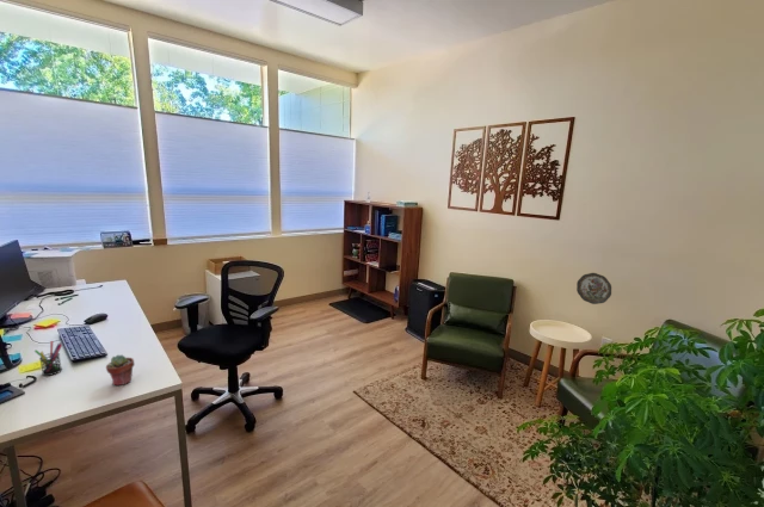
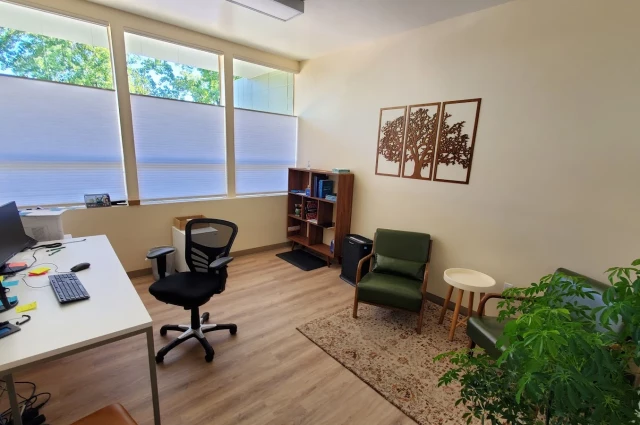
- pen holder (48, 357)
- potted succulent (121, 367)
- decorative plate (593, 287)
